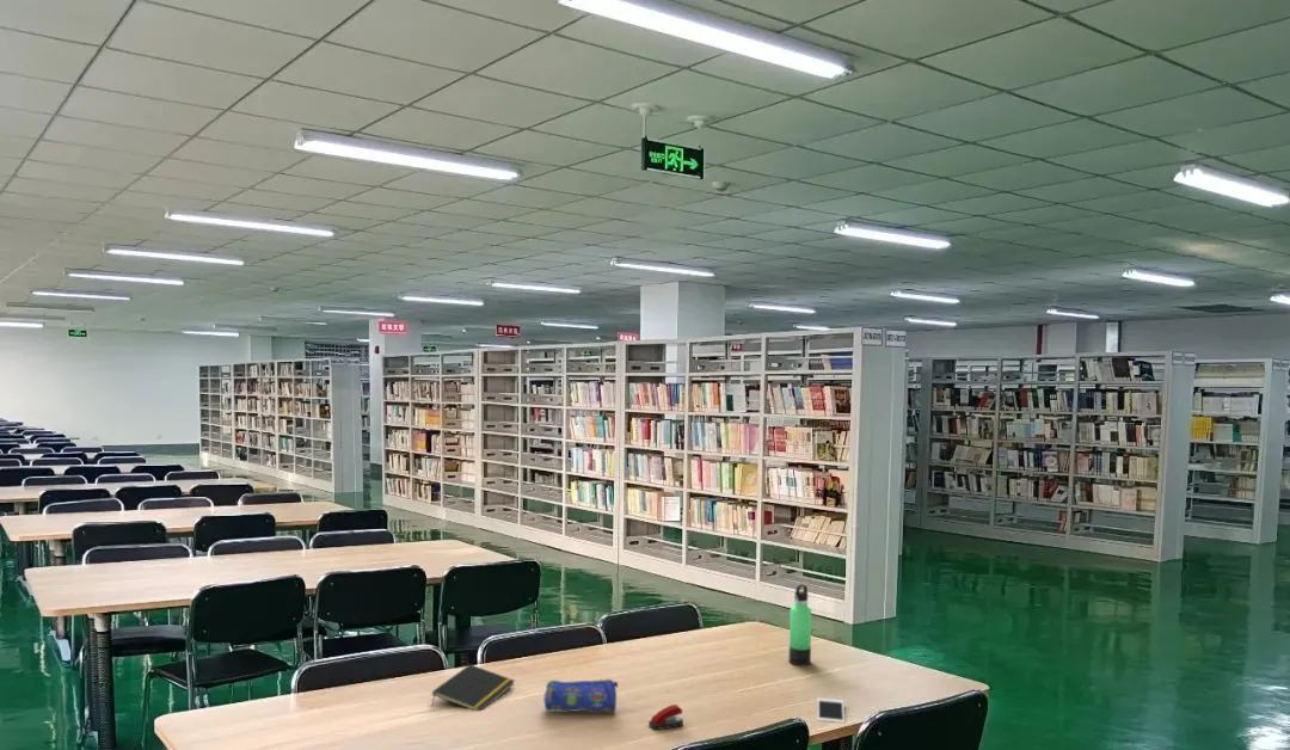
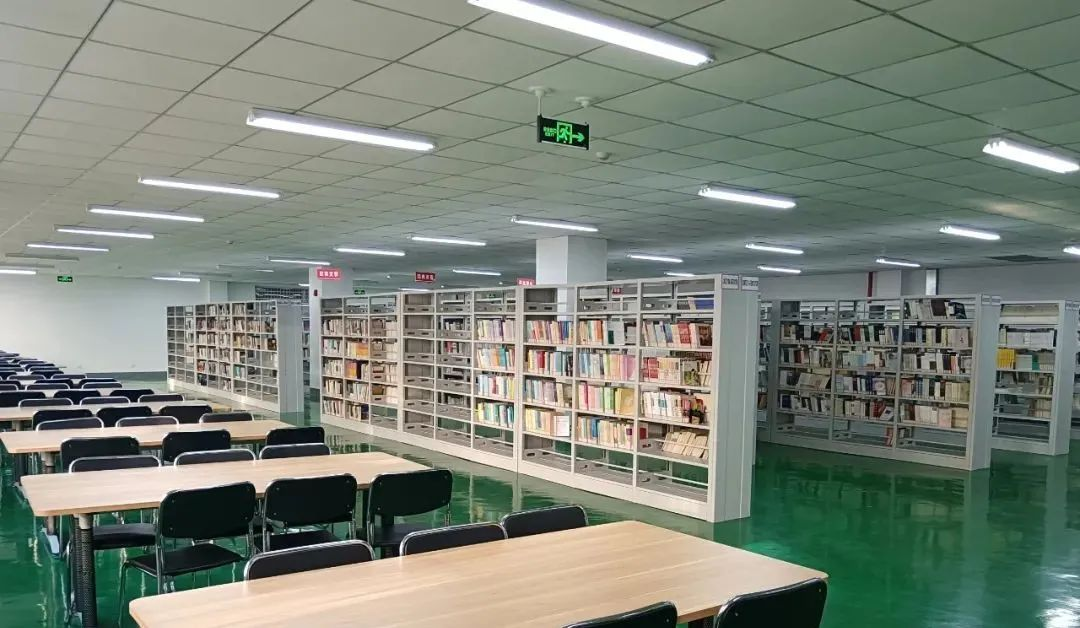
- pencil case (580, 694)
- notepad (474, 687)
- thermos bottle (800, 622)
- cell phone (830, 711)
- stapler (666, 715)
